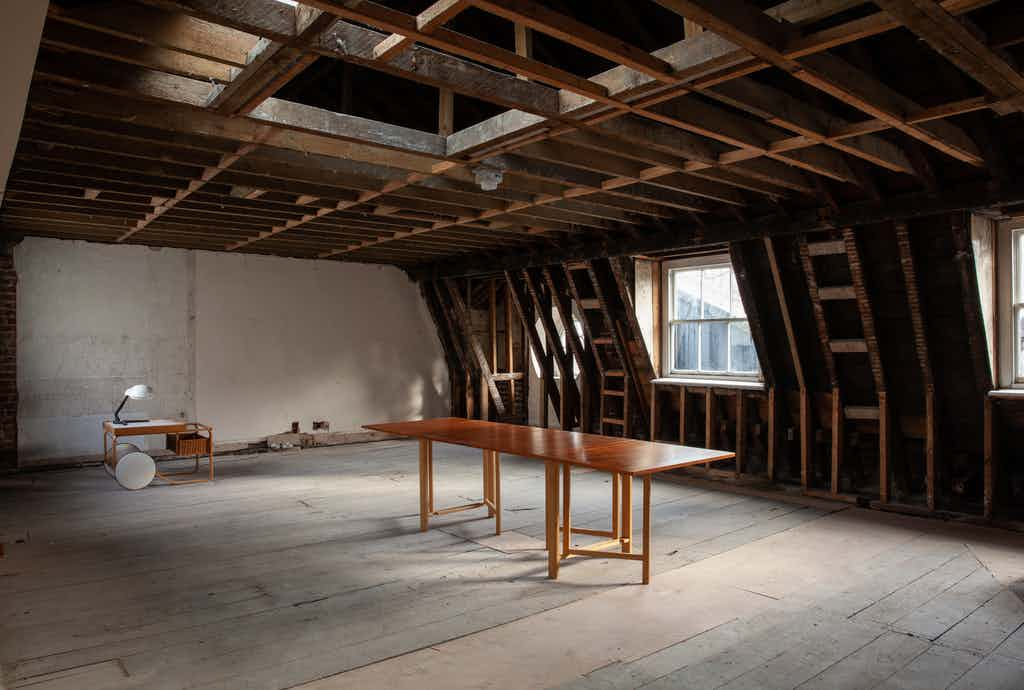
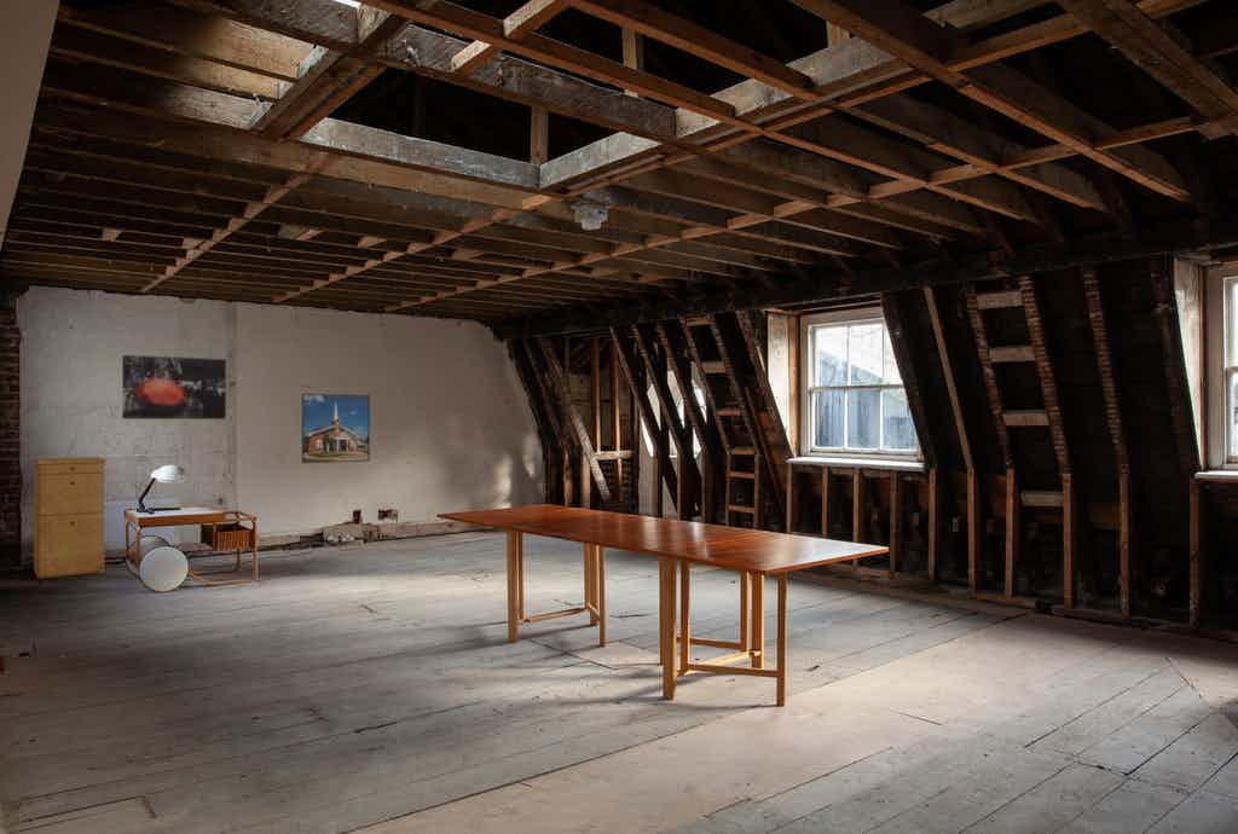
+ filing cabinet (69, 515)
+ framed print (336, 428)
+ wall art (175, 388)
